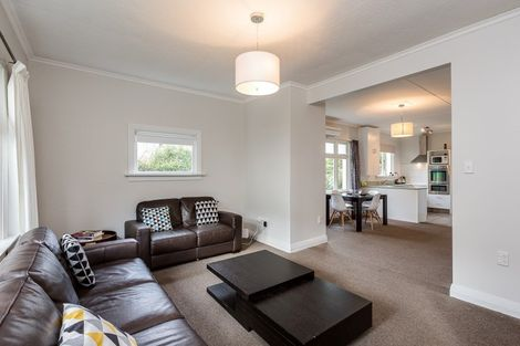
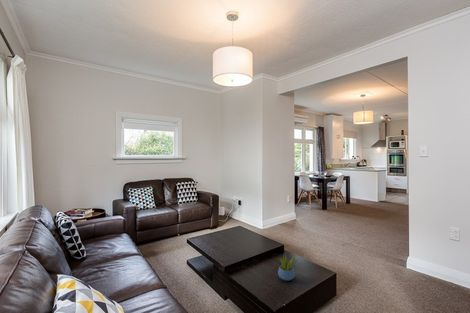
+ succulent plant (286, 265)
